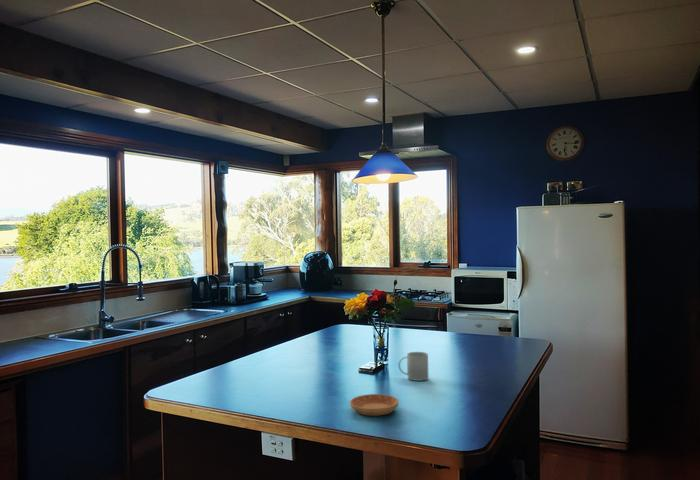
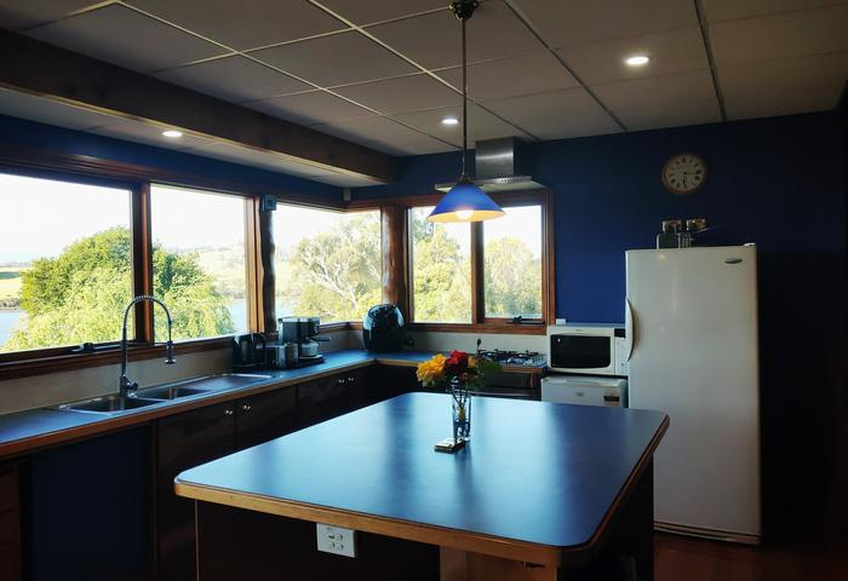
- saucer (374, 405)
- mug (413, 365)
